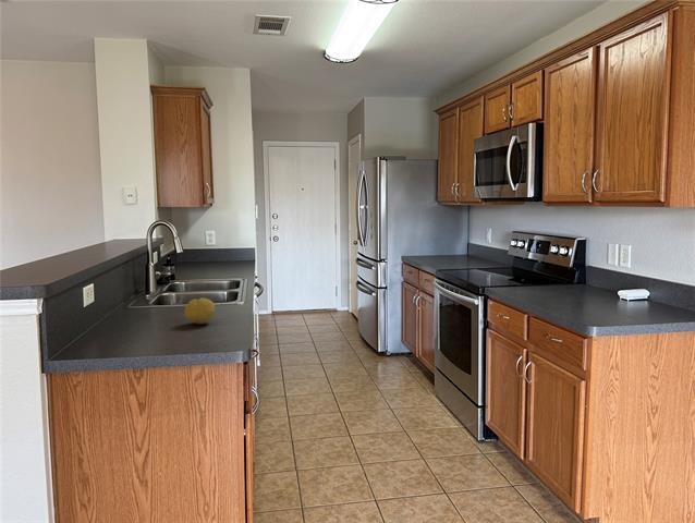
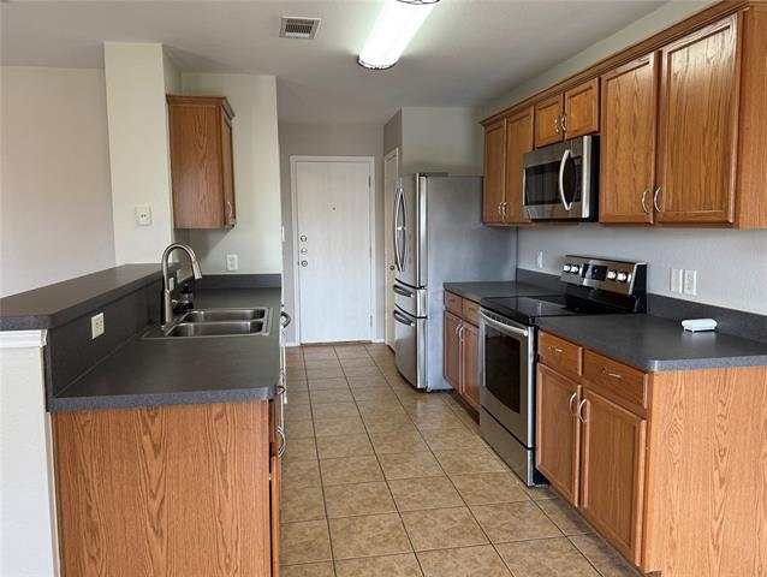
- fruit (200, 311)
